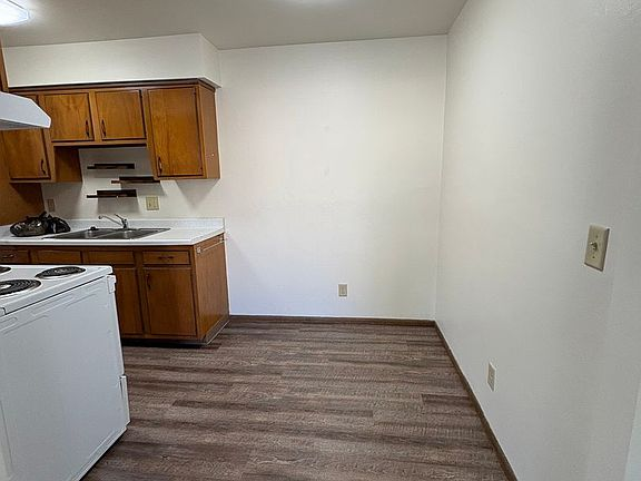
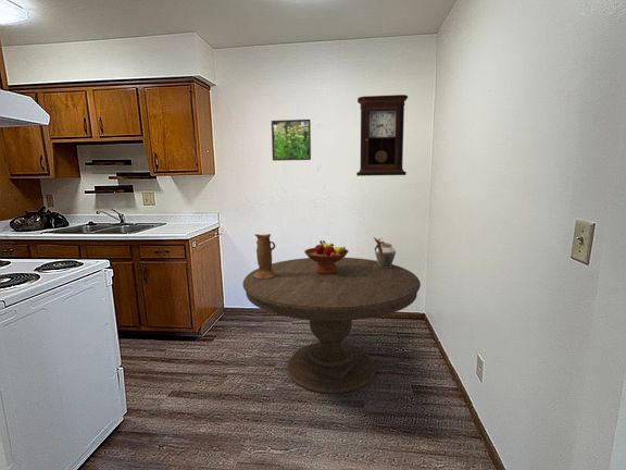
+ ceramic pitcher (264, 255)
+ vase (384, 251)
+ fruit bowl (326, 257)
+ pendulum clock (381, 137)
+ dining table (330, 322)
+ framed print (290, 139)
